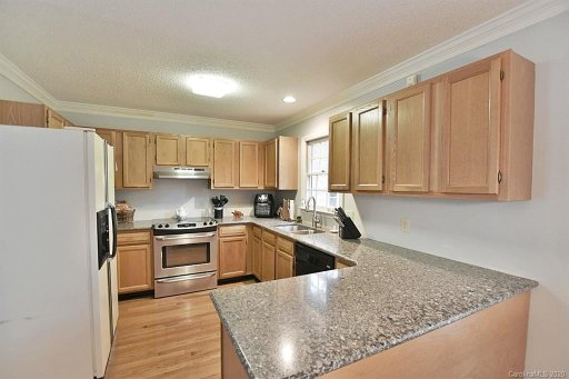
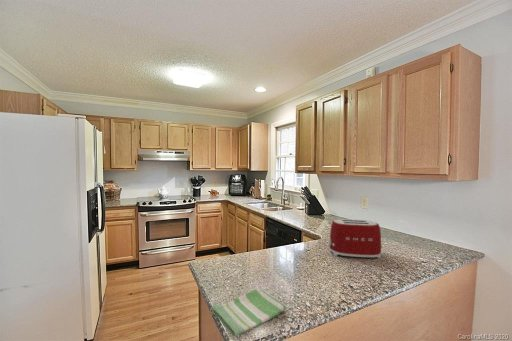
+ toaster (353, 237)
+ dish towel (249, 308)
